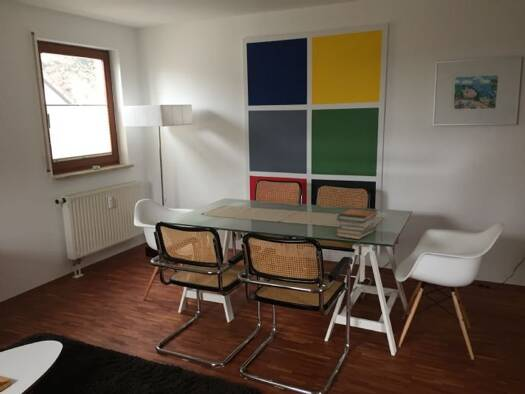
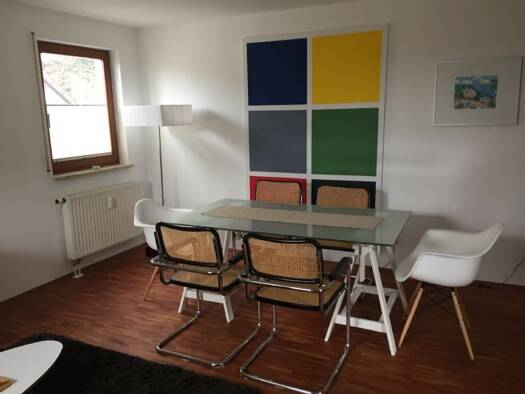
- book stack (357, 222)
